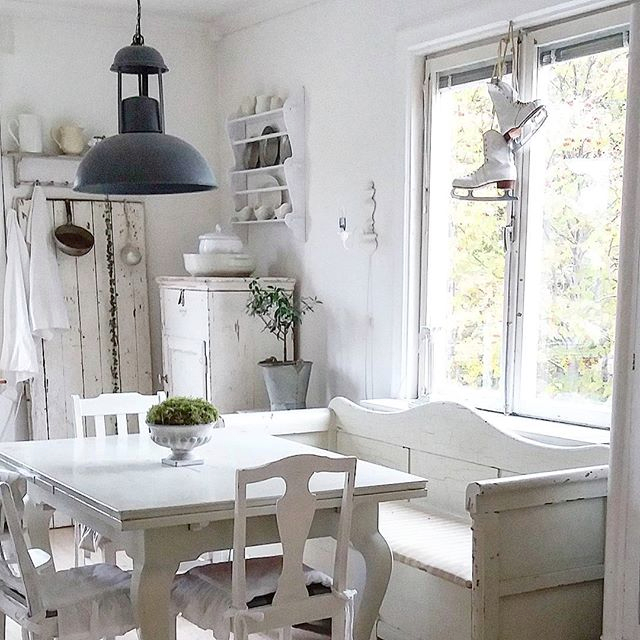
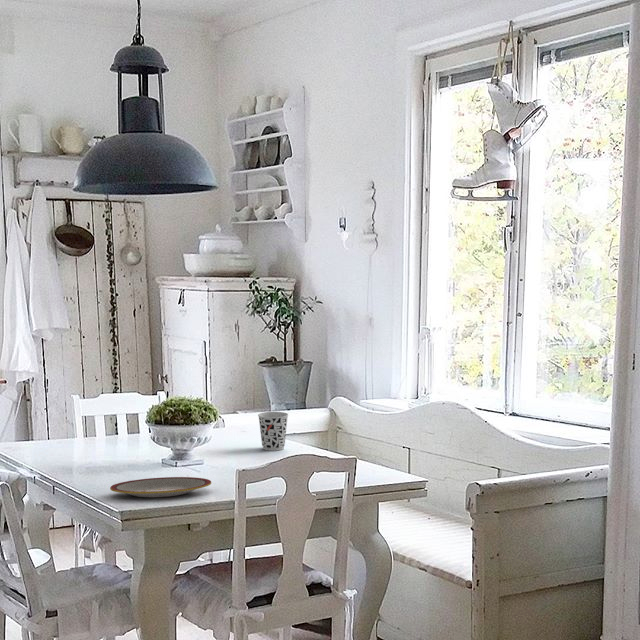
+ cup (273, 431)
+ plate (161, 488)
